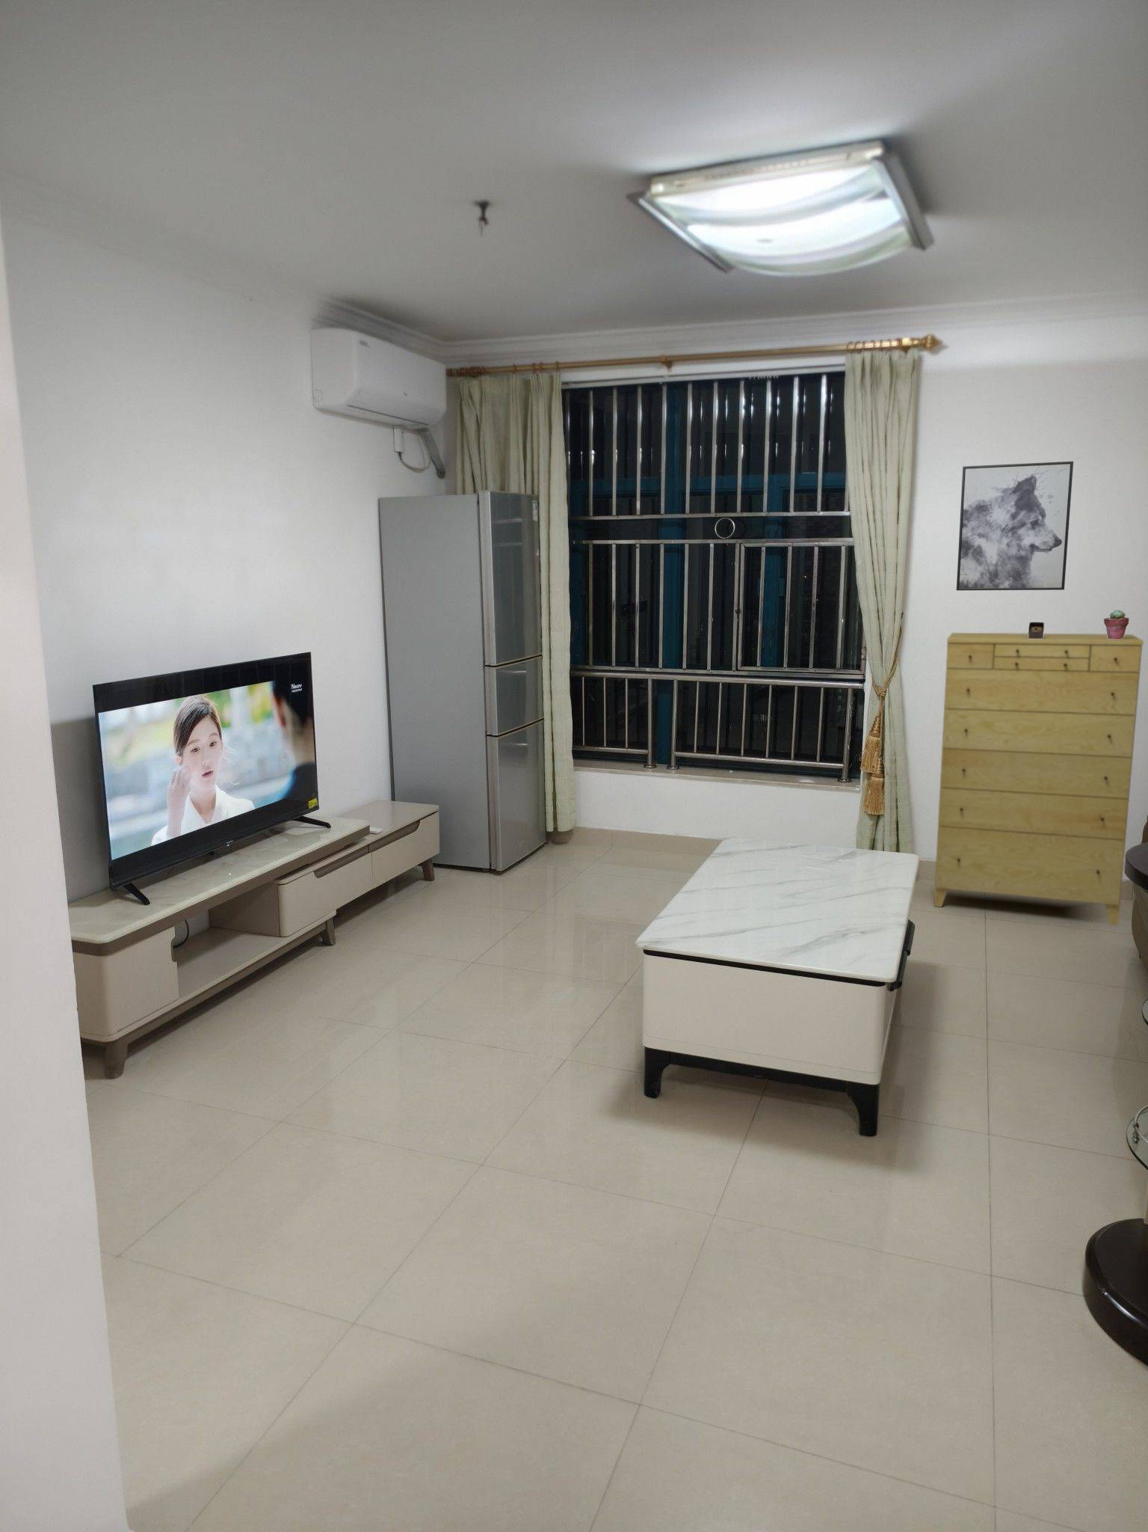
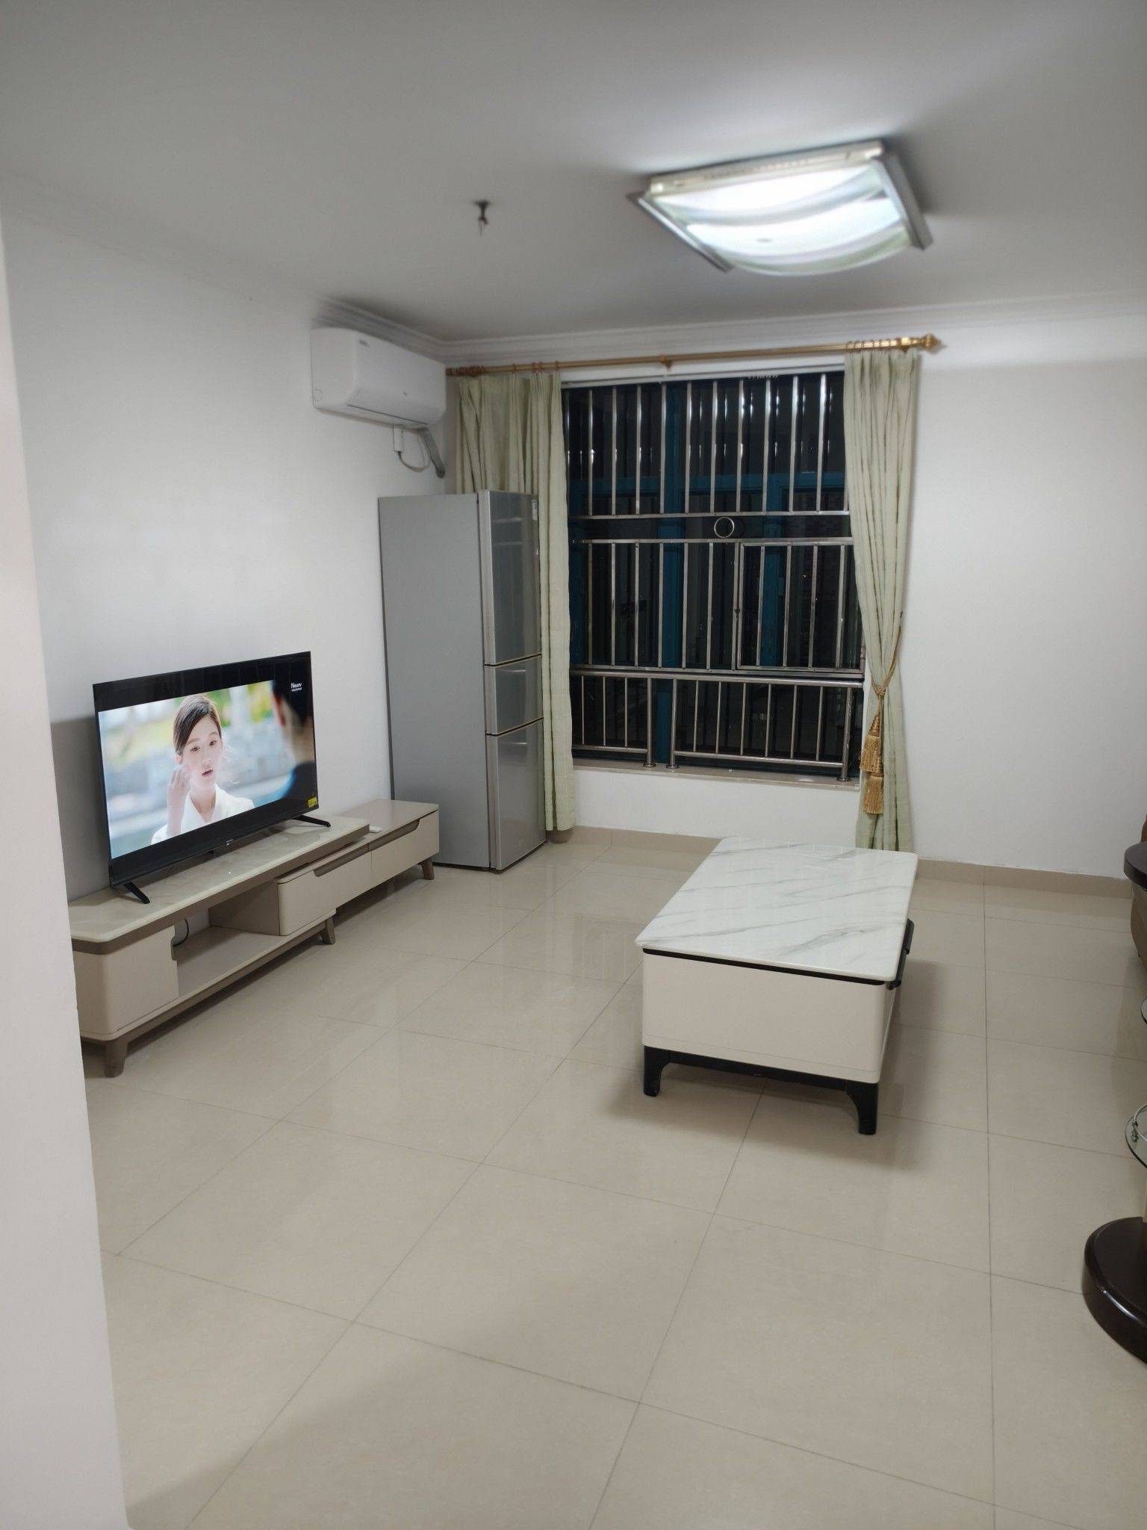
- wall art (1013, 527)
- dresser (1031, 773)
- potted succulent (1115, 624)
- compass (1036, 630)
